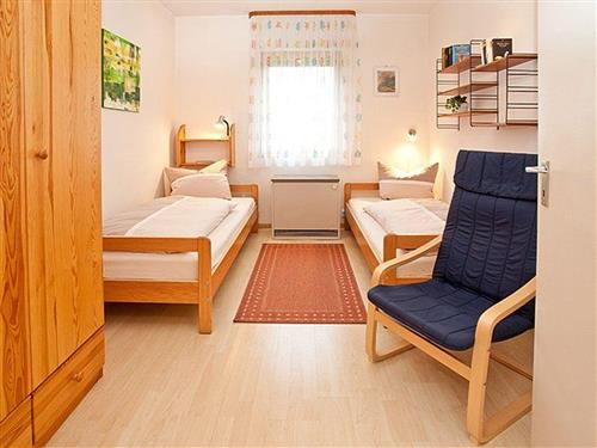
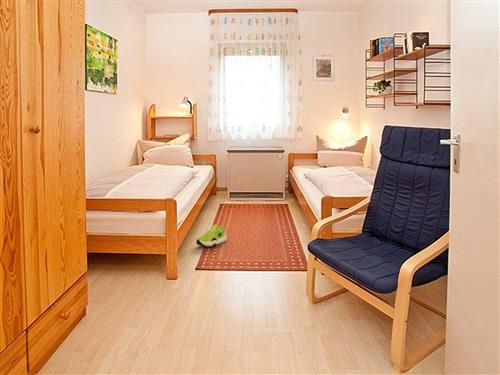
+ shoe (211, 234)
